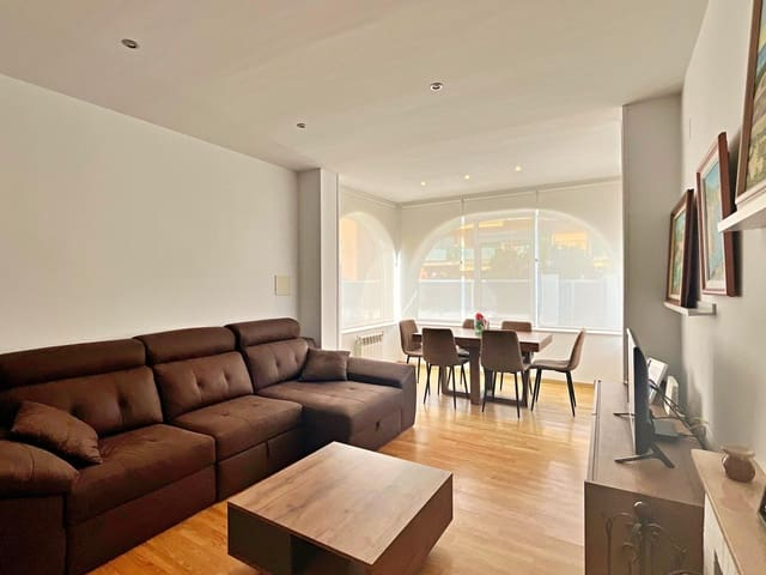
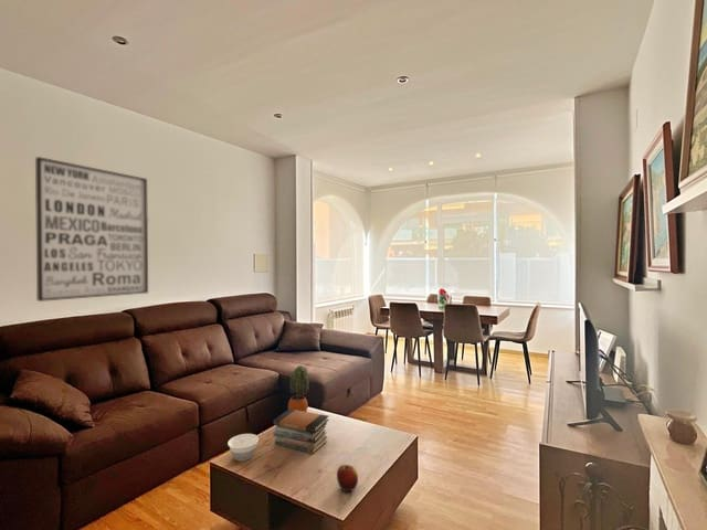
+ bowl (243, 448)
+ wall art (97, 233)
+ apple (347, 477)
+ book stack (300, 430)
+ potted plant (299, 391)
